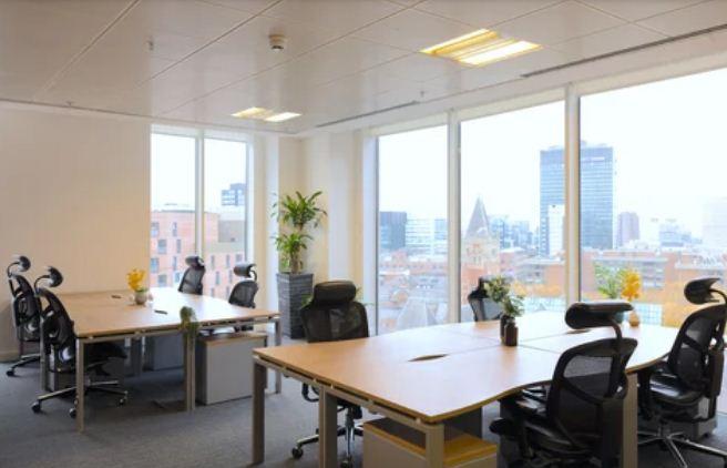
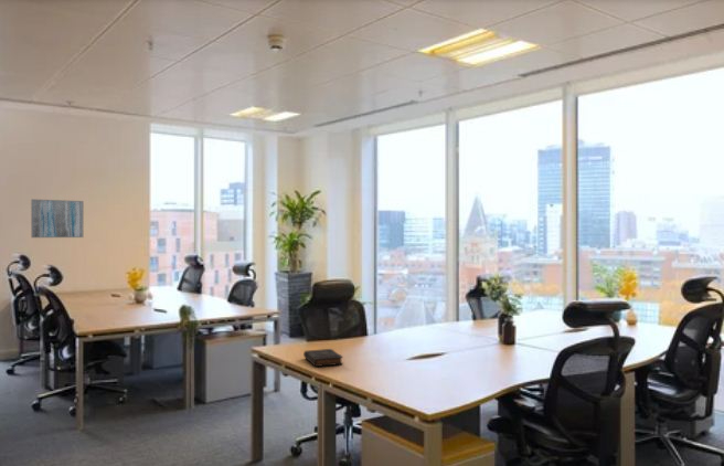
+ wall art (57, 219)
+ book (322, 357)
